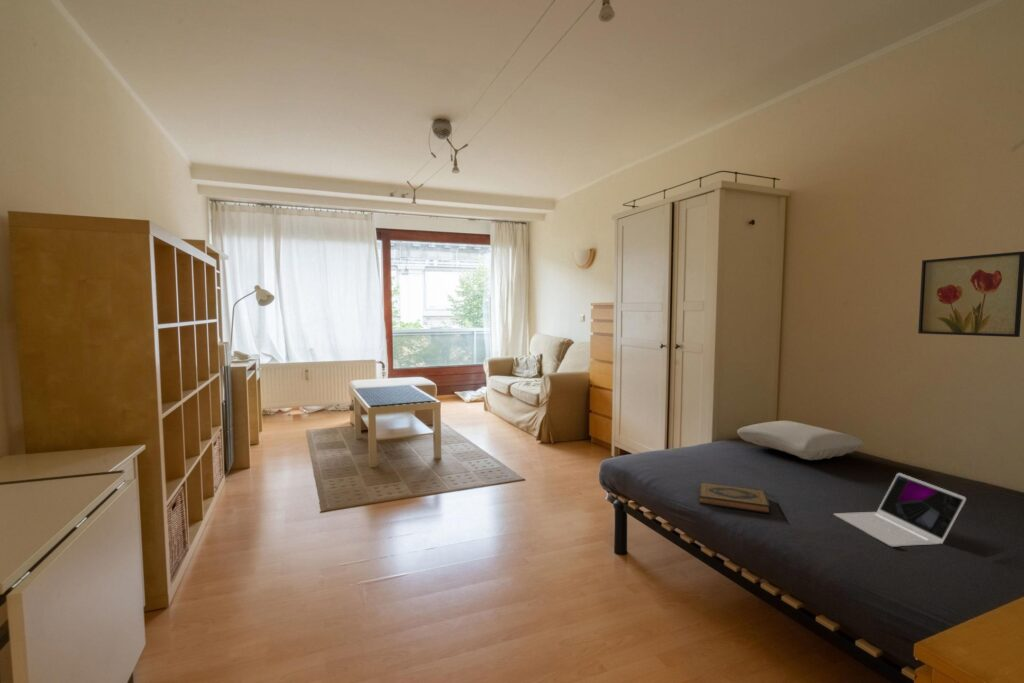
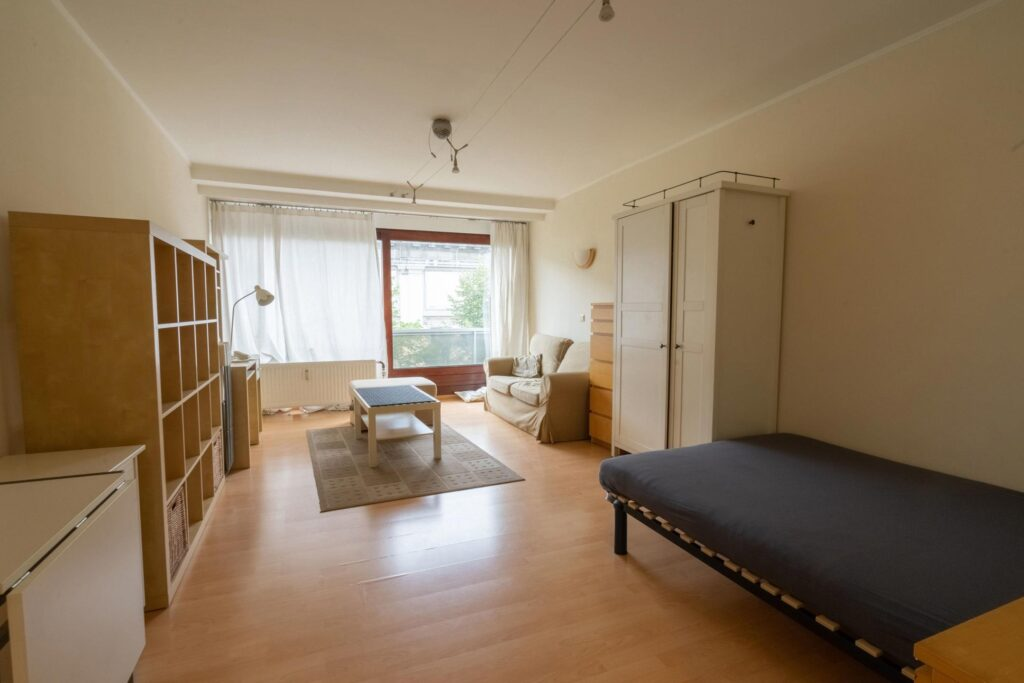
- hardback book (732, 496)
- laptop (895, 504)
- wall art (968, 295)
- pillow (796, 438)
